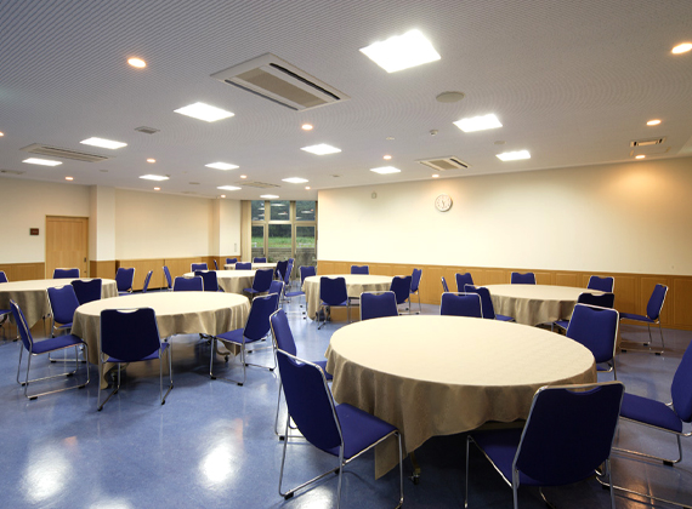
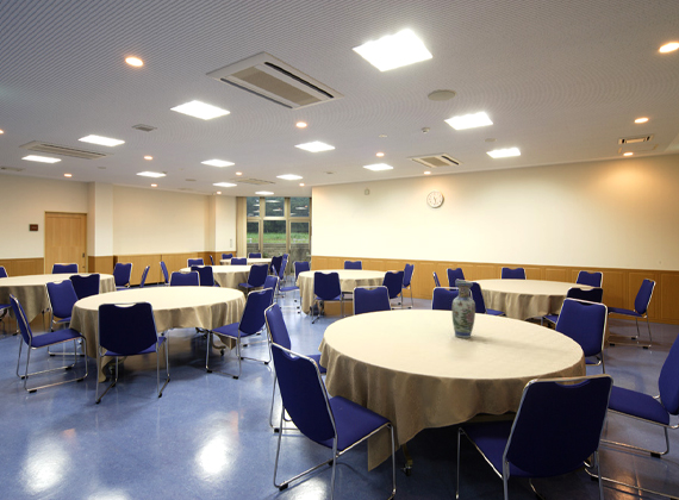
+ vase (463, 308)
